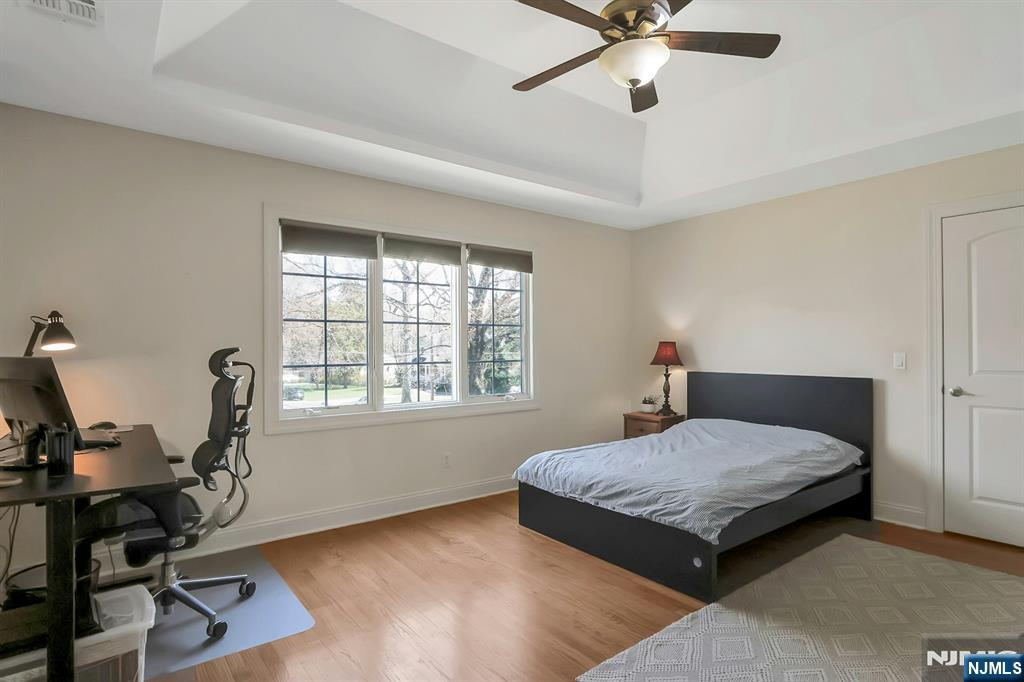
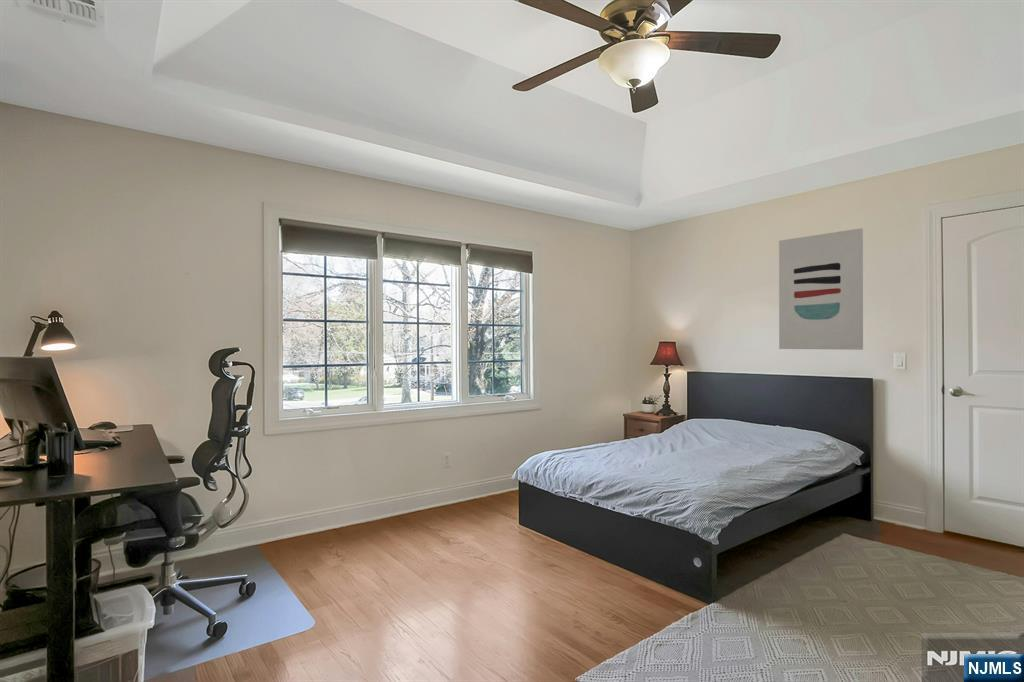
+ wall art (818, 292)
